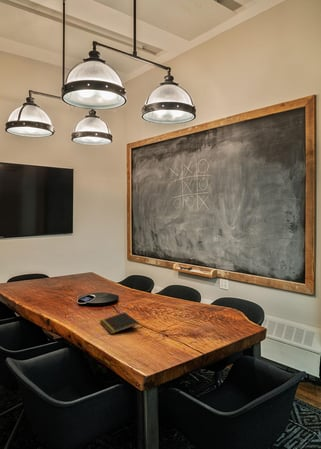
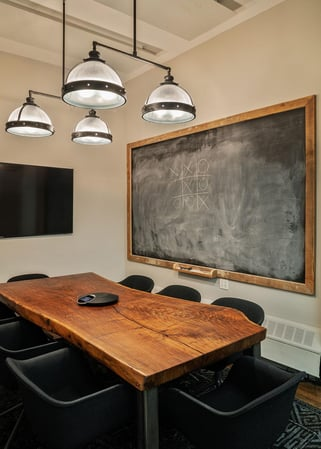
- notepad (118, 322)
